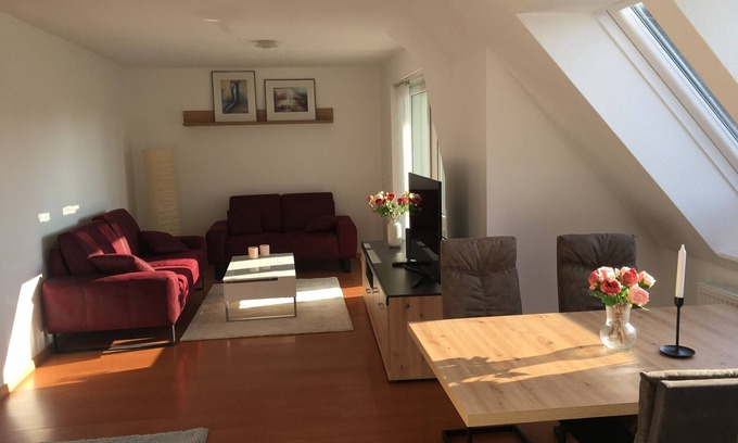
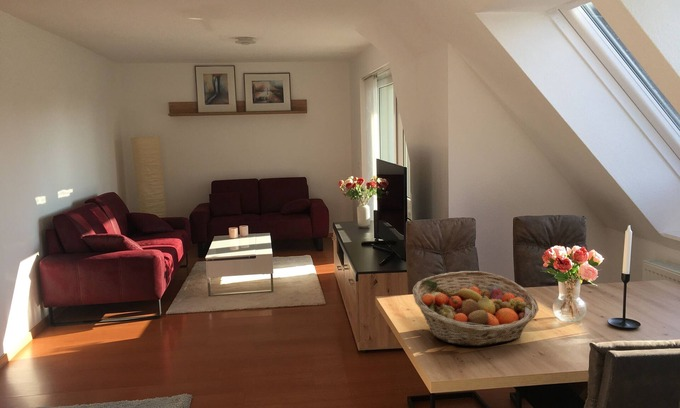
+ fruit basket (474, 306)
